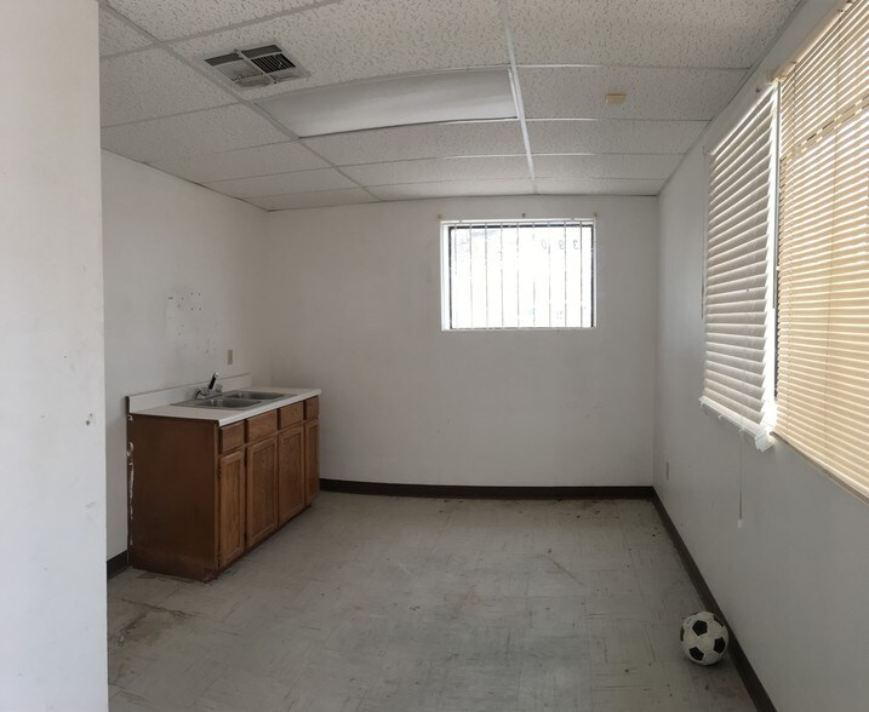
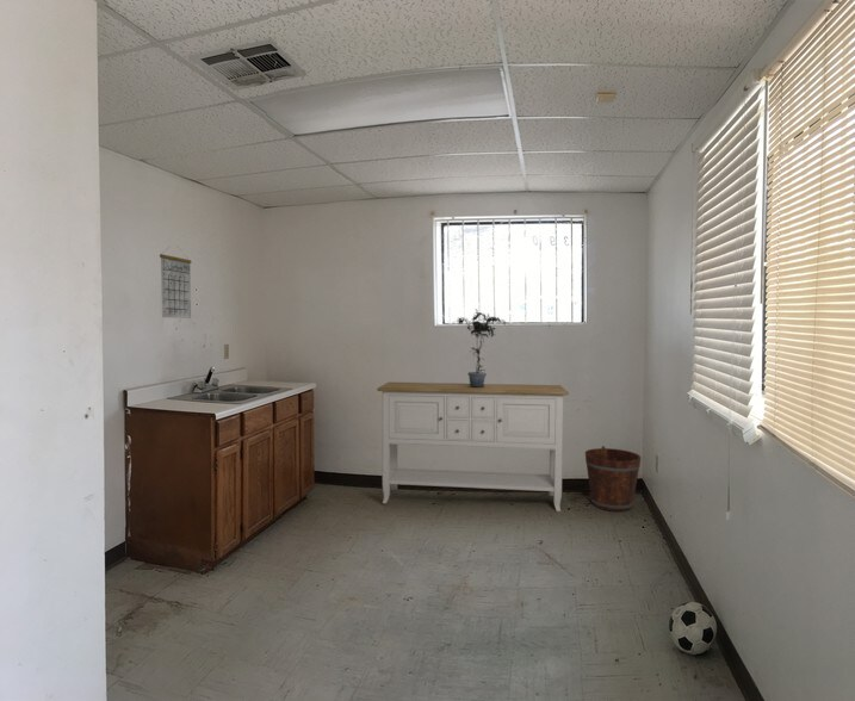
+ sideboard (471, 443)
+ potted plant (478, 348)
+ calendar (175, 280)
+ bucket (612, 478)
